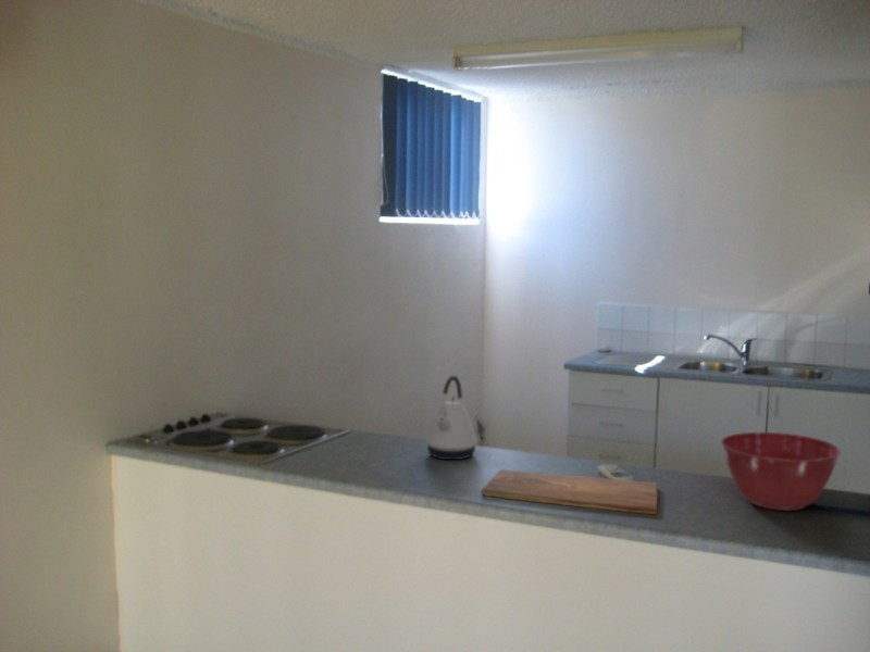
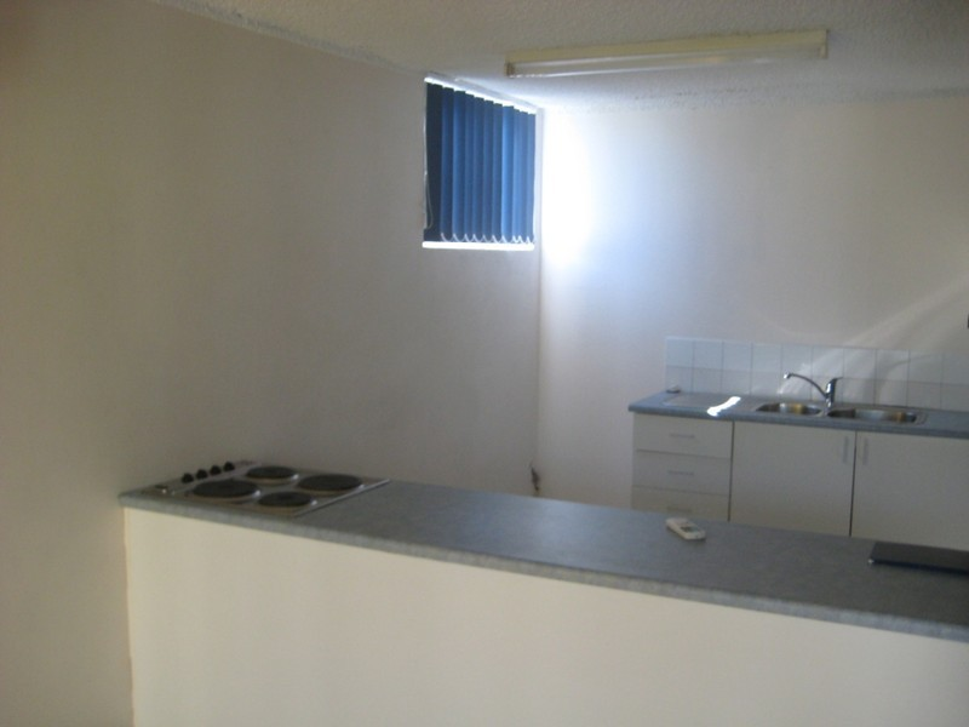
- mixing bowl (778, 473)
- kettle (450, 415)
- cutting board (571, 489)
